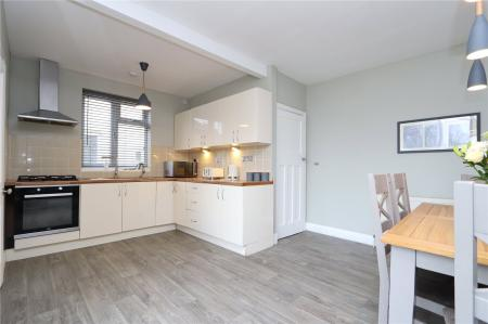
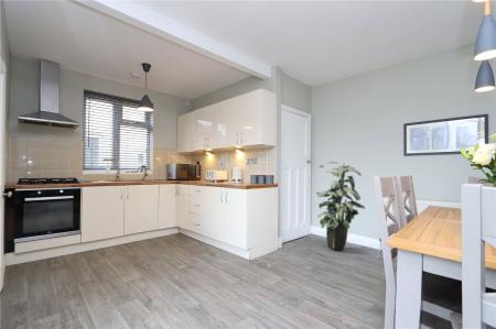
+ indoor plant (337, 204)
